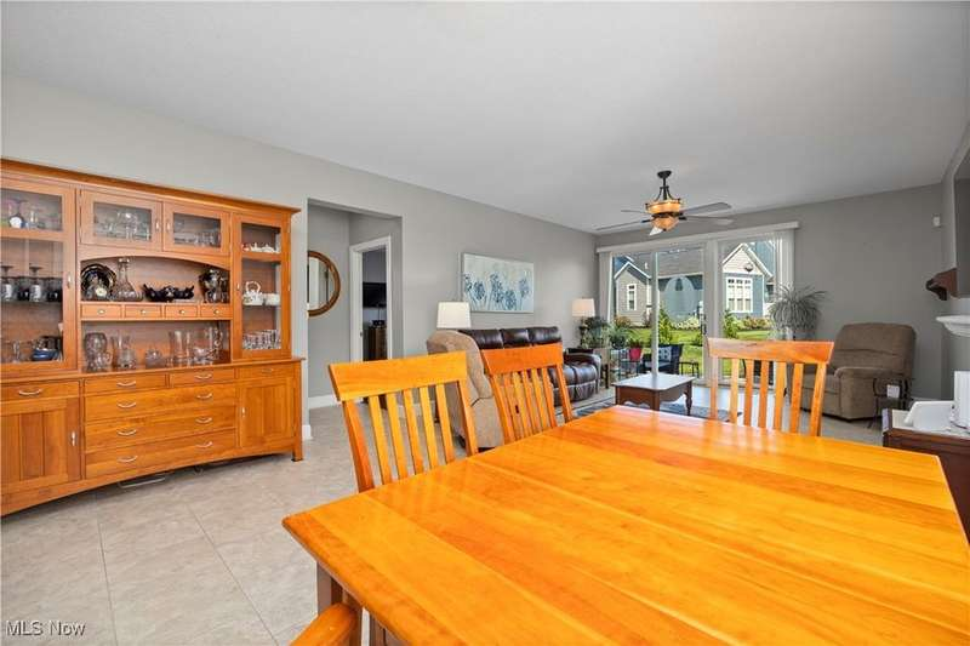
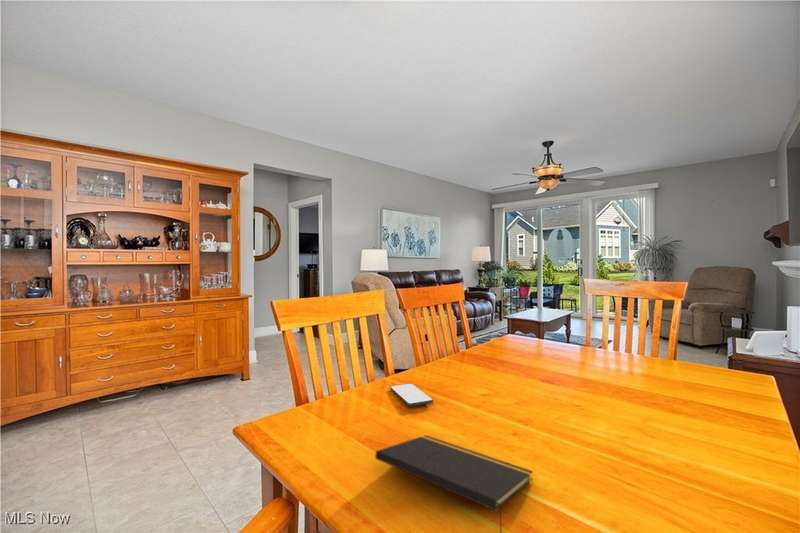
+ notepad (453, 465)
+ smartphone (410, 394)
